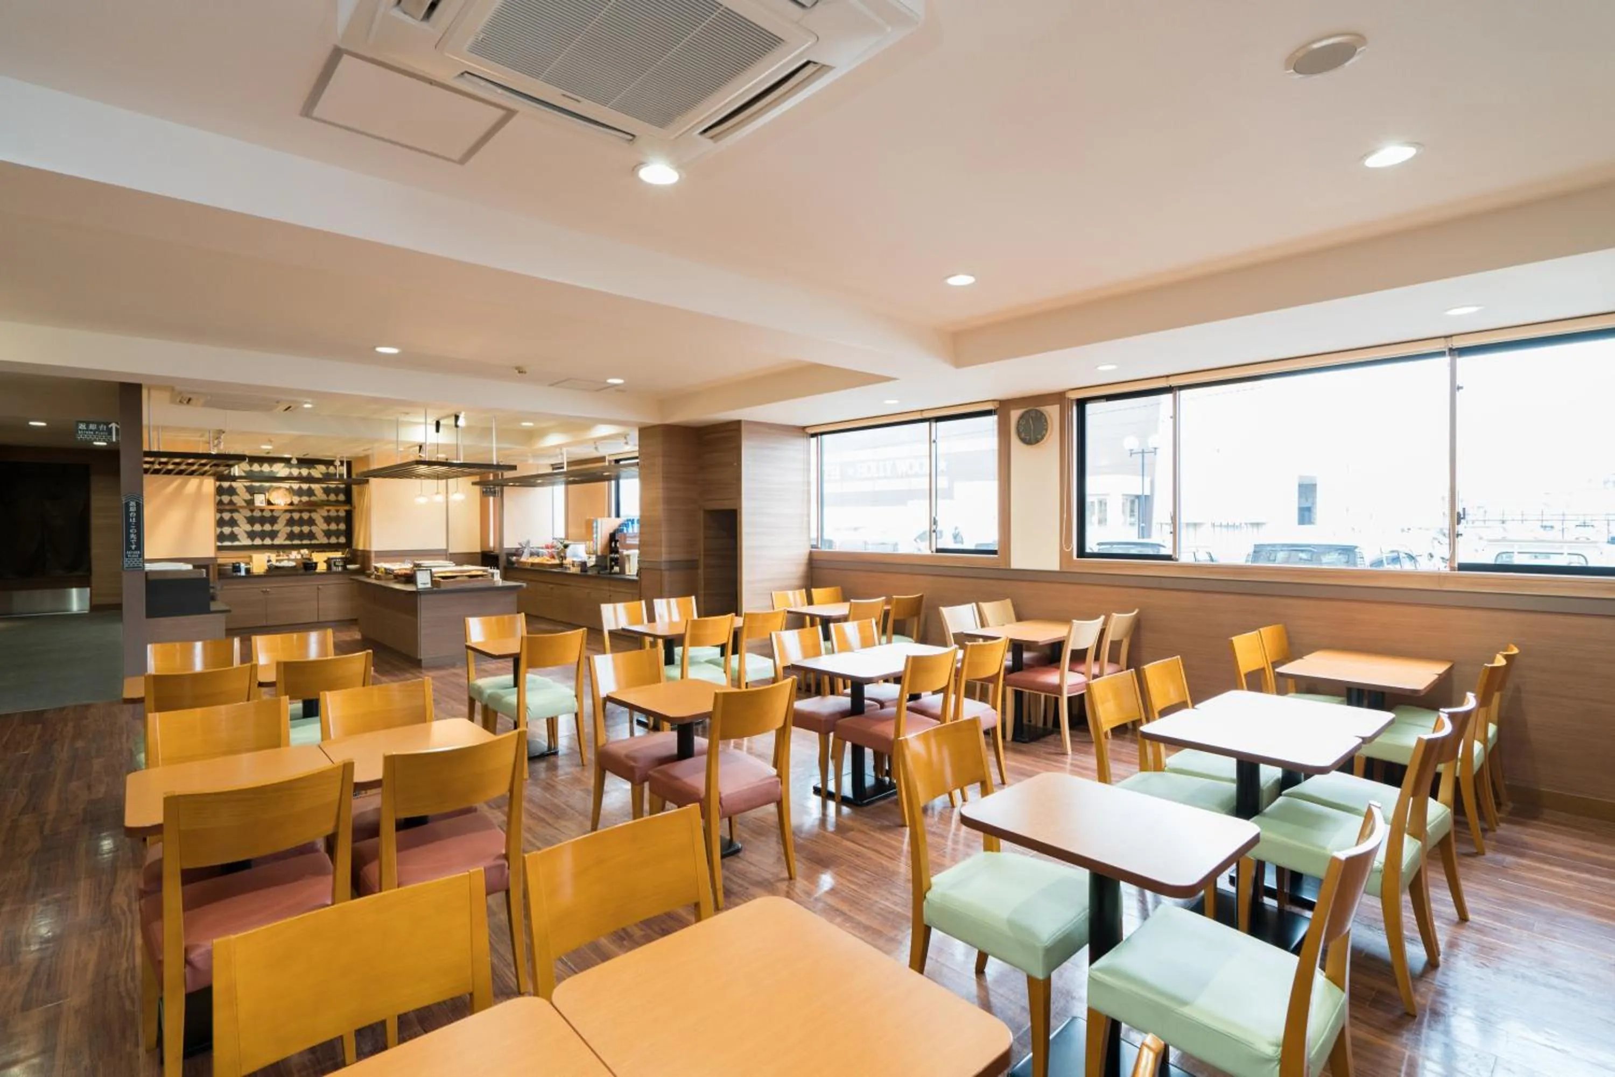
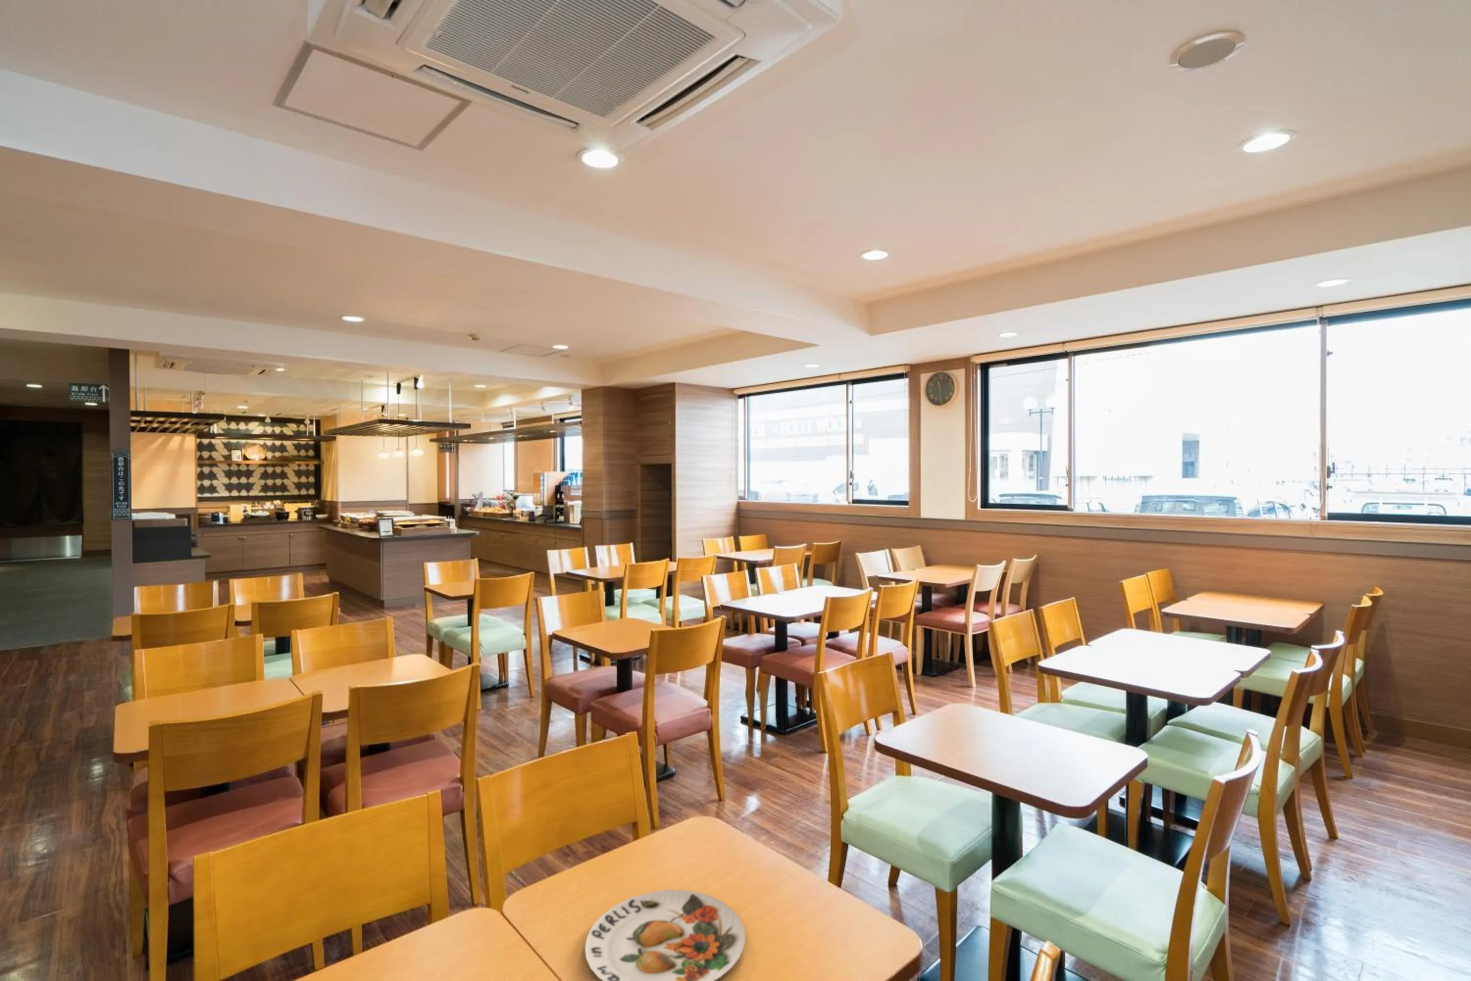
+ plate (666, 939)
